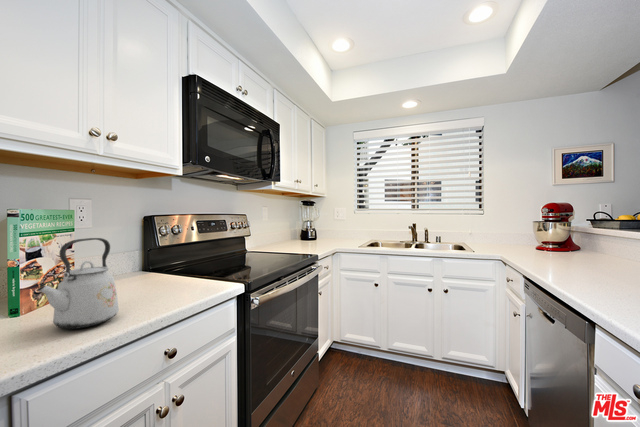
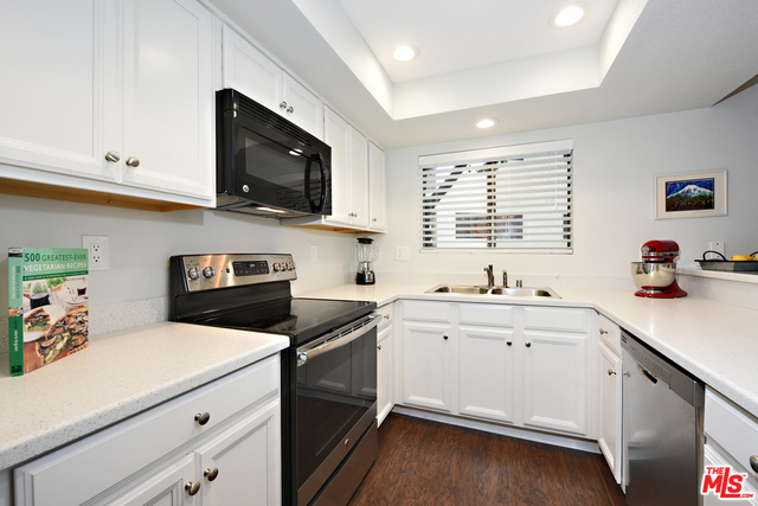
- kettle (77, 282)
